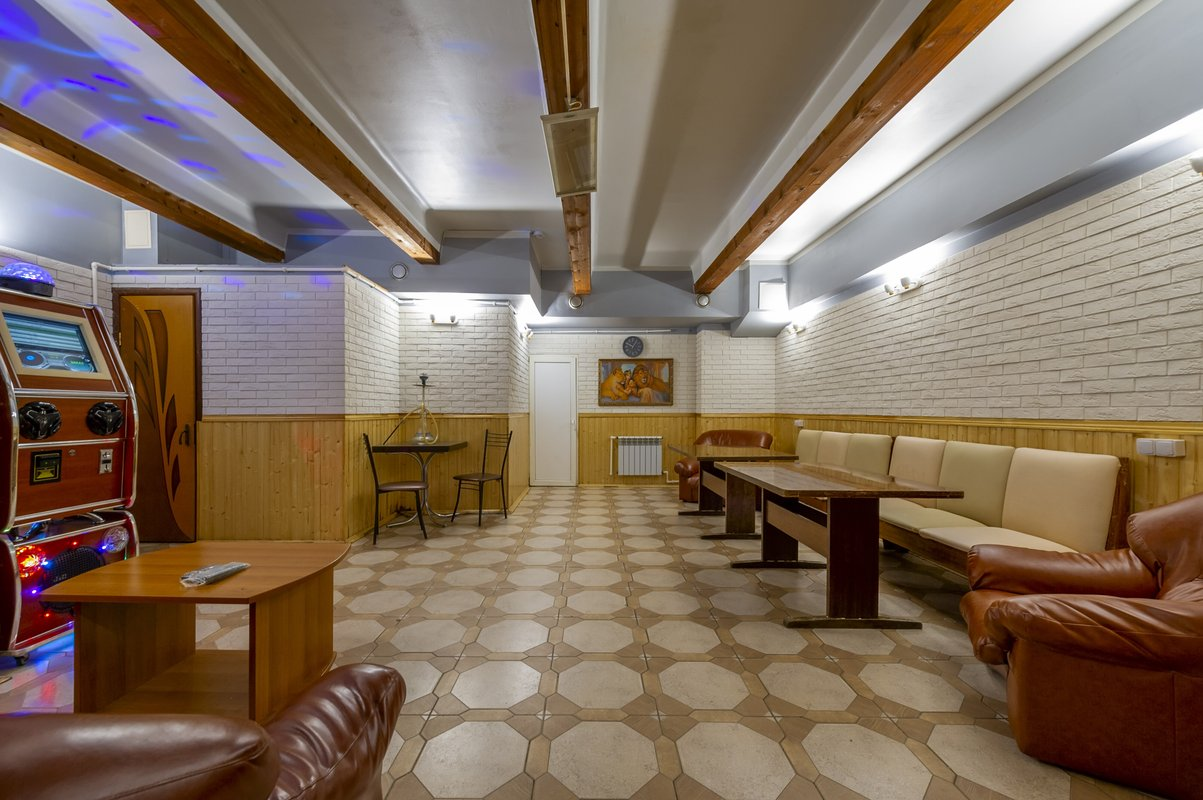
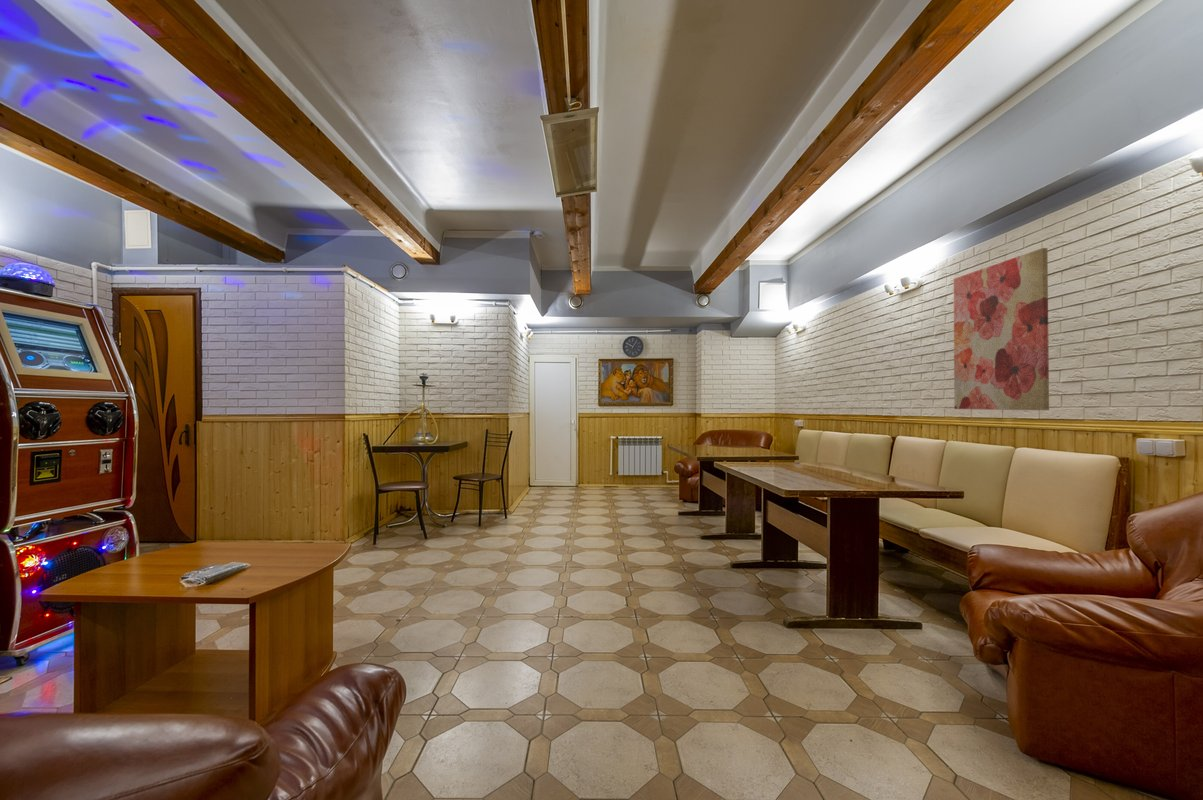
+ wall art (995, 337)
